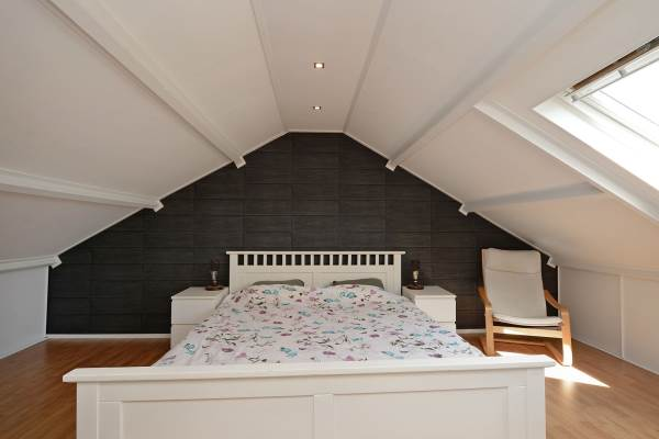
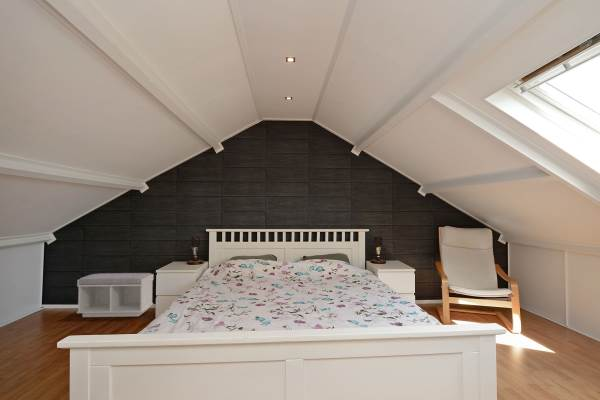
+ bench (116, 293)
